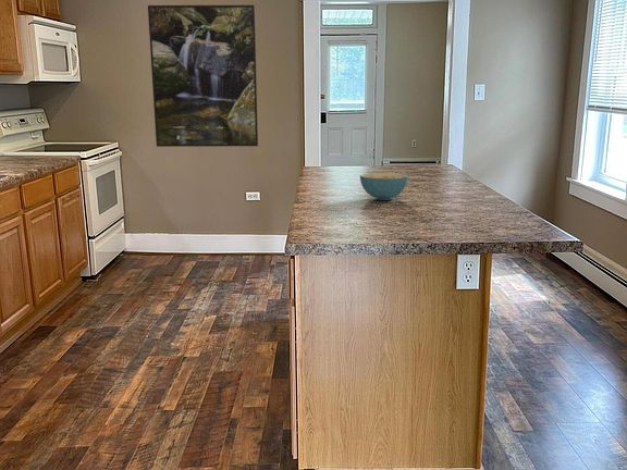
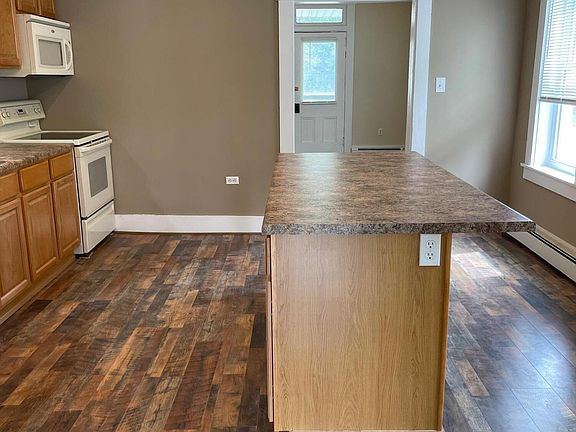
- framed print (204, 77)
- cereal bowl (383, 187)
